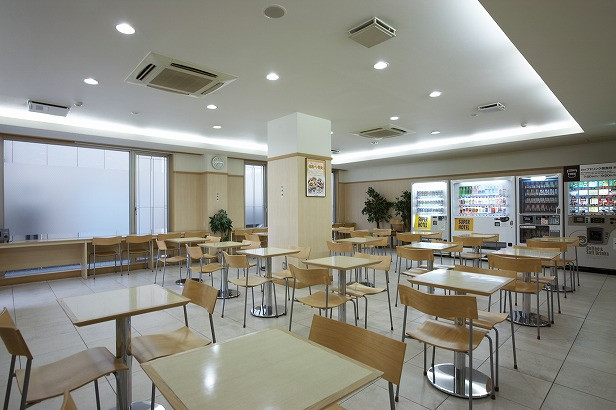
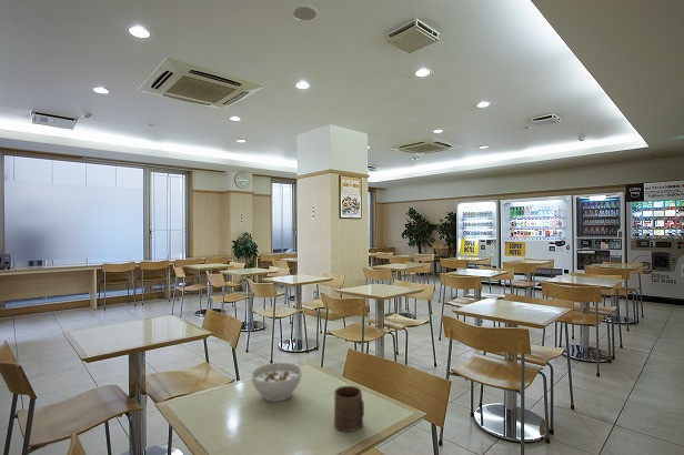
+ soup bowl (276, 383)
+ cup (349, 407)
